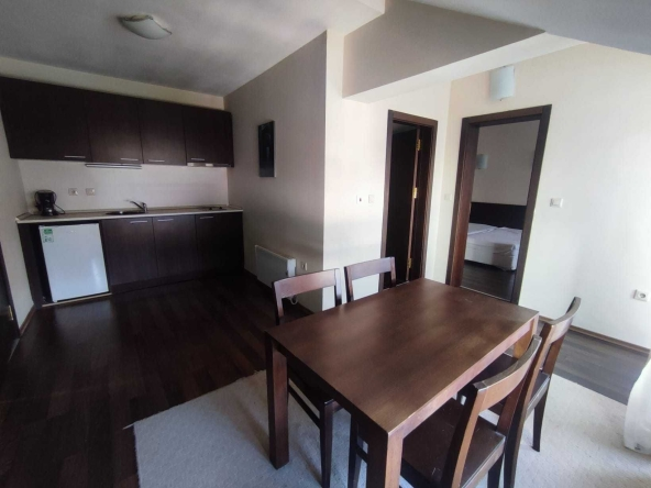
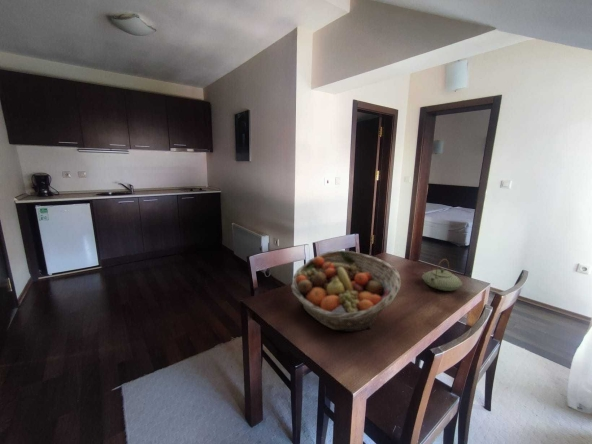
+ teapot (441, 273)
+ fruit basket (341, 286)
